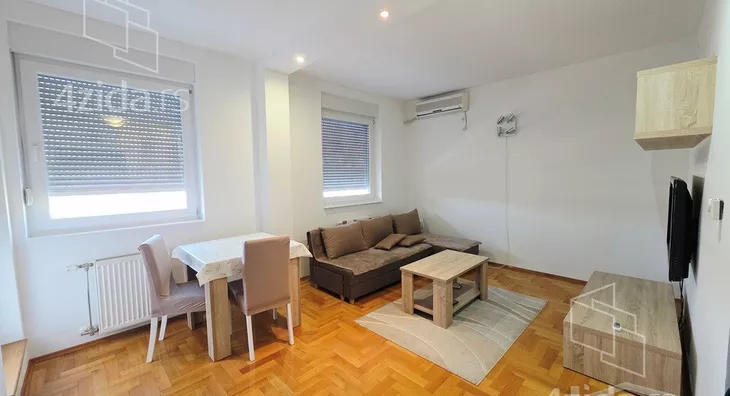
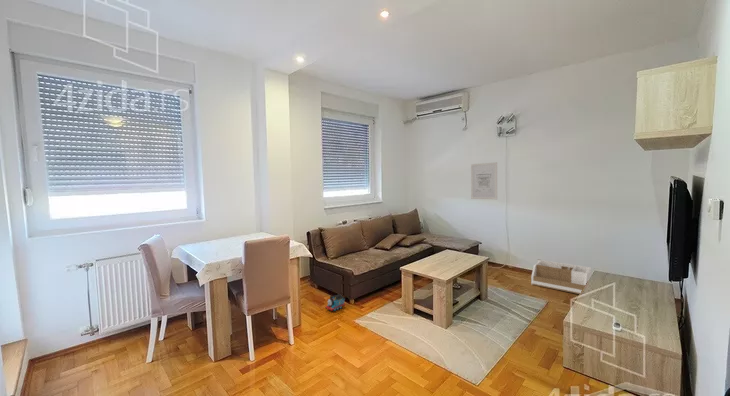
+ wall art (483, 181)
+ toy train (335, 301)
+ storage bin (559, 275)
